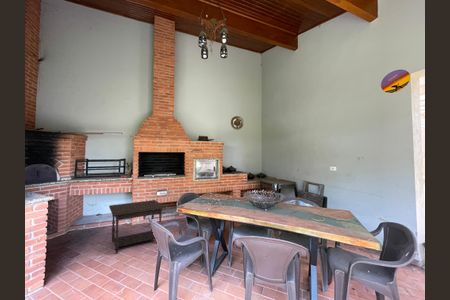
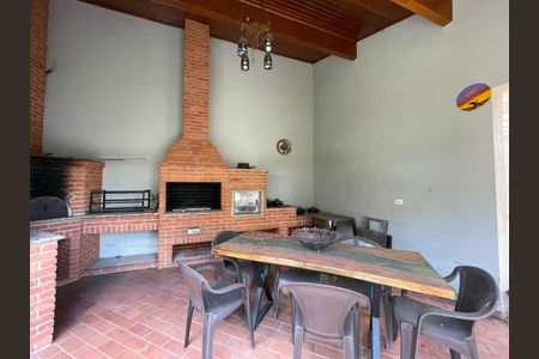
- side table (135, 217)
